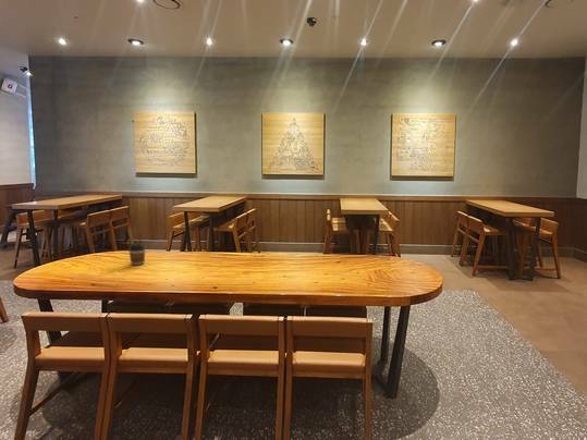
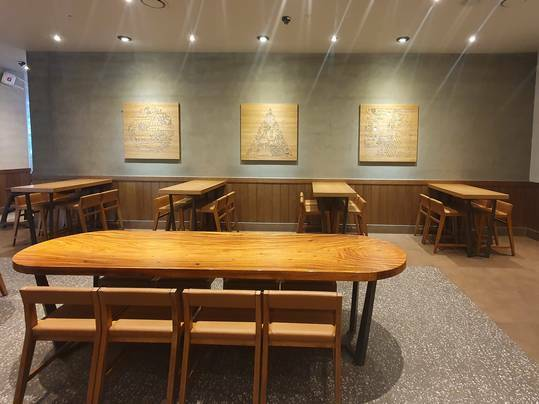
- coffee cup (137, 253)
